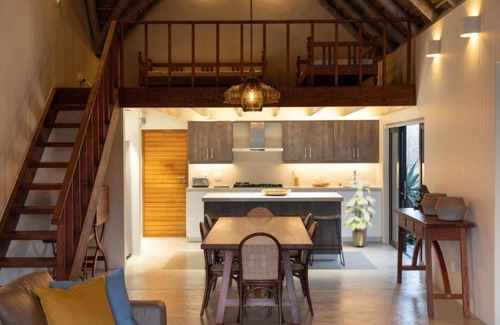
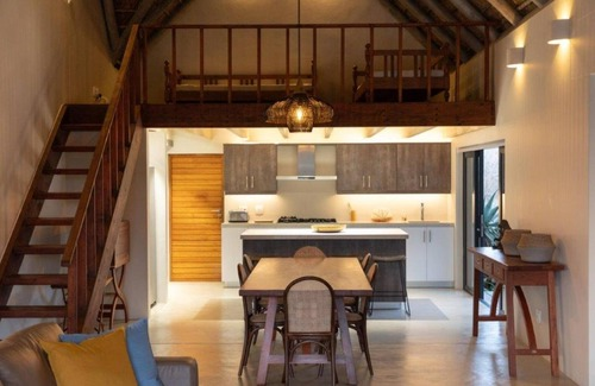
- indoor plant (358, 211)
